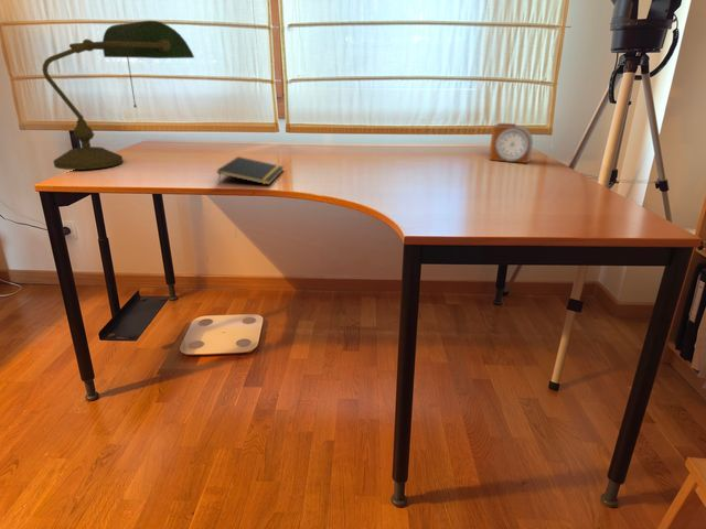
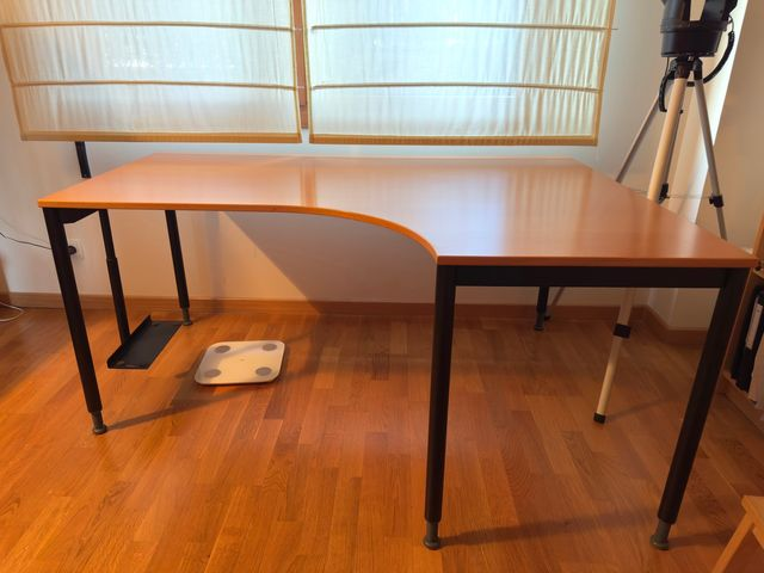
- alarm clock (511, 142)
- desk lamp (132, 93)
- notepad (252, 170)
